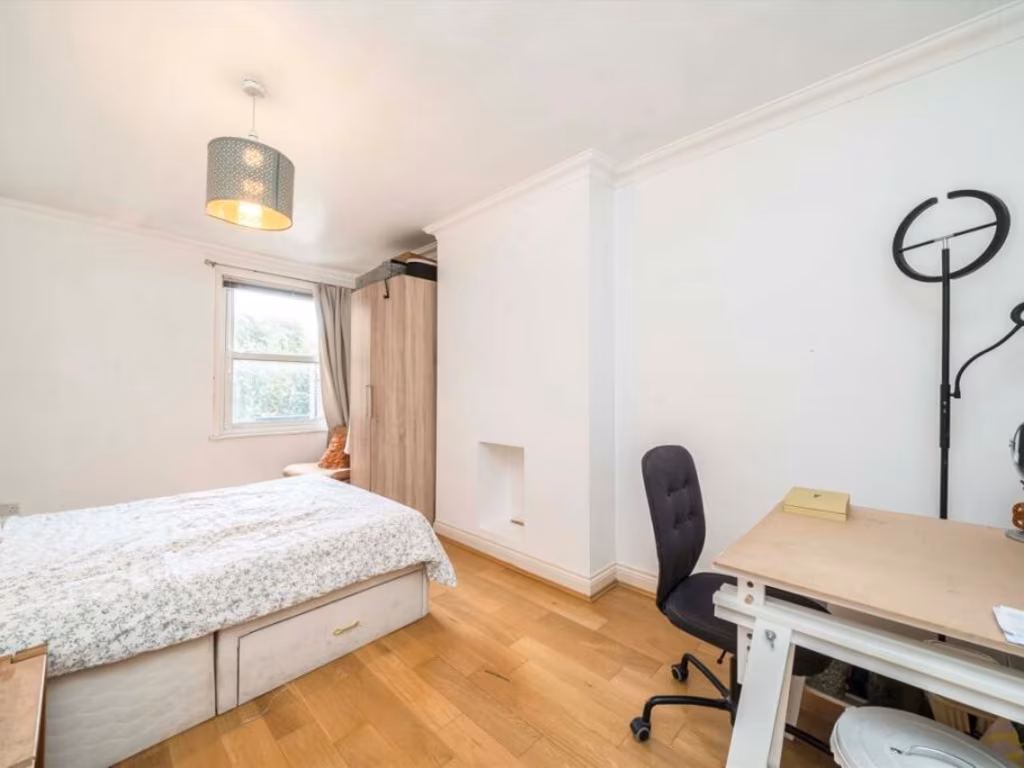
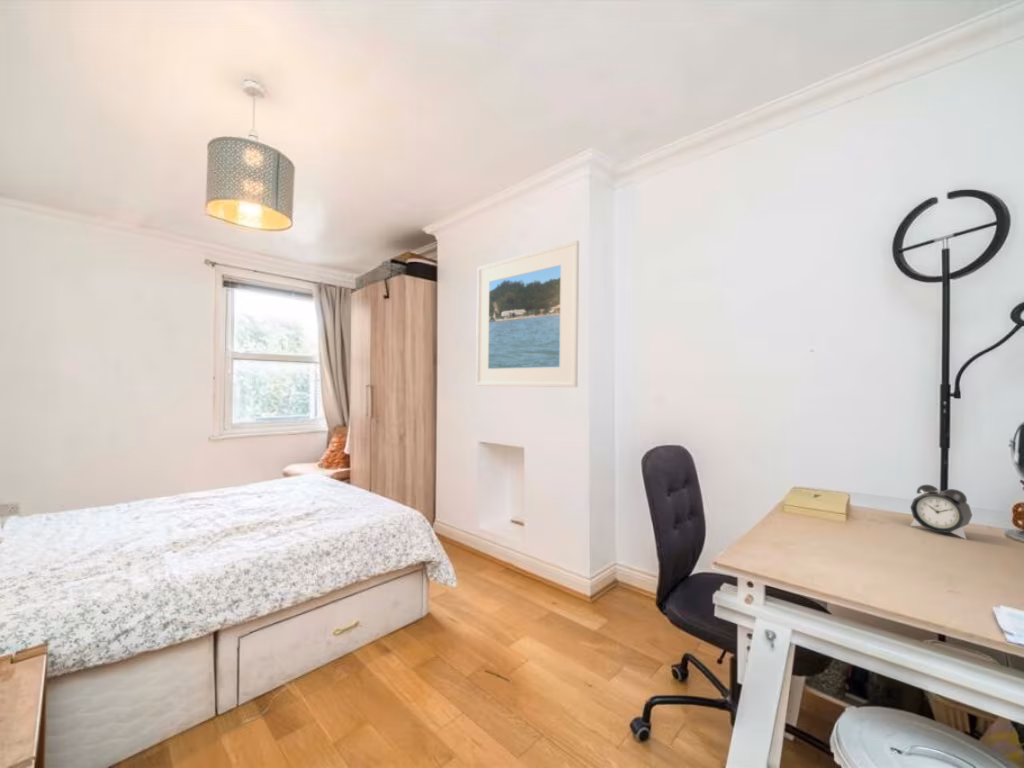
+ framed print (522, 320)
+ alarm clock (939, 509)
